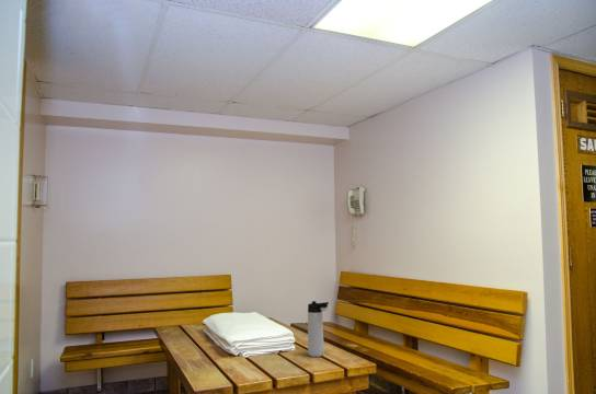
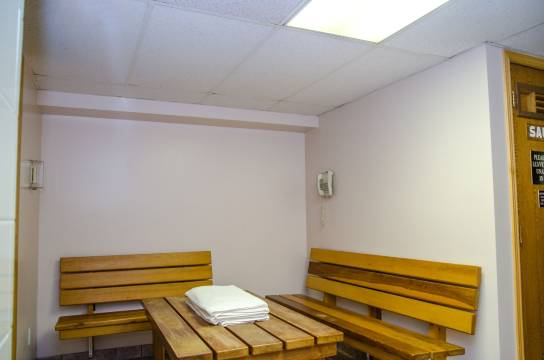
- thermos bottle (318, 328)
